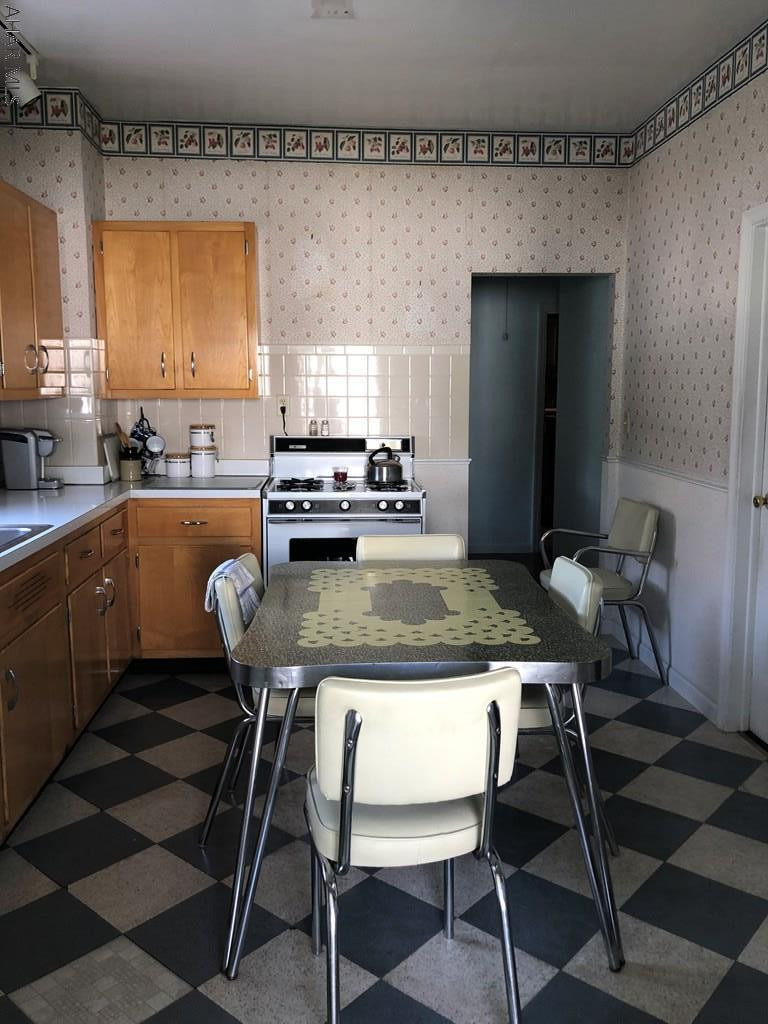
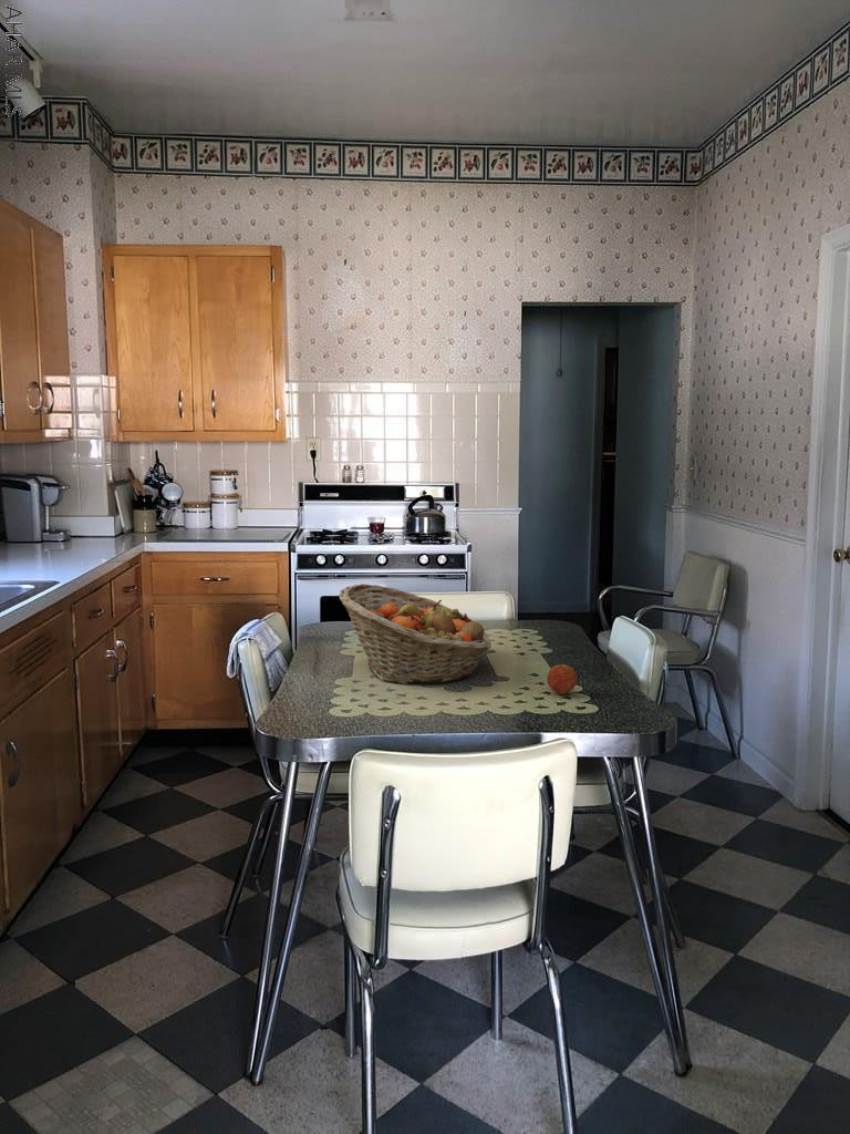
+ fruit (561, 677)
+ fruit basket (415, 629)
